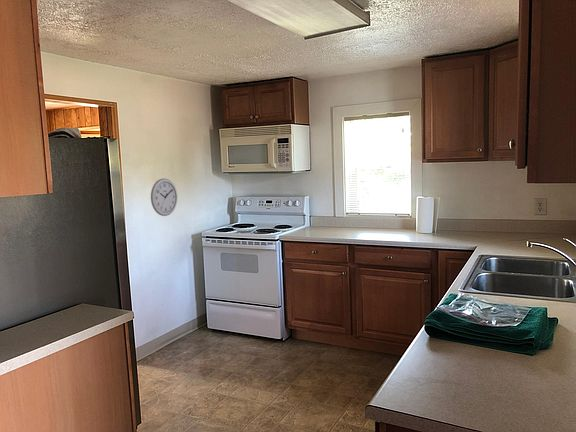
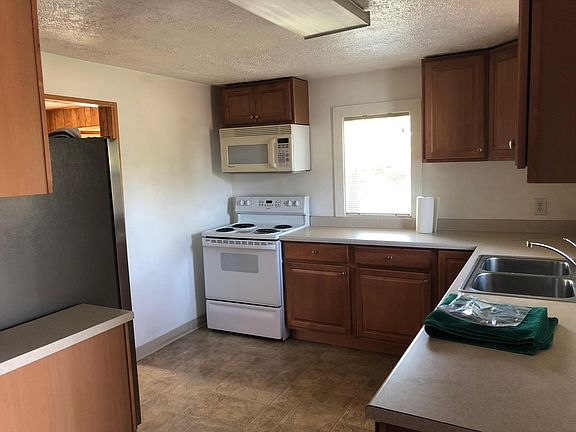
- wall clock (165, 197)
